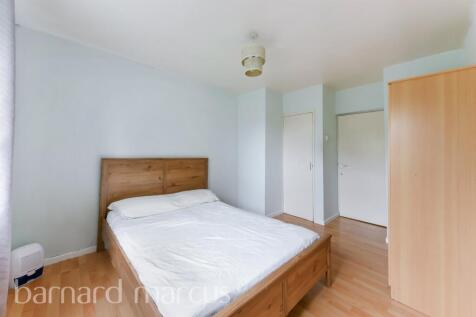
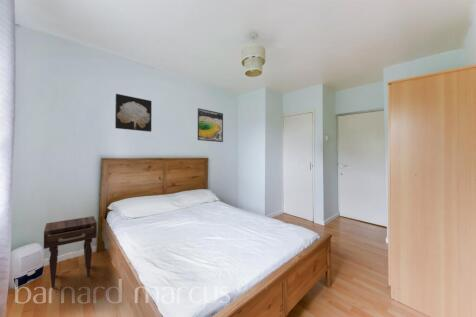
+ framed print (210, 126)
+ wall art (134, 113)
+ nightstand (68, 243)
